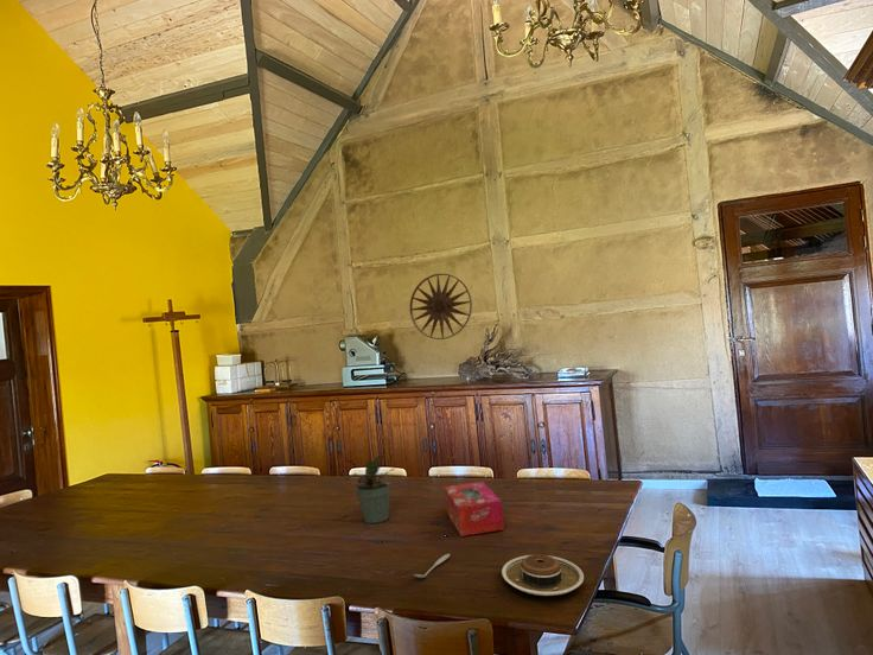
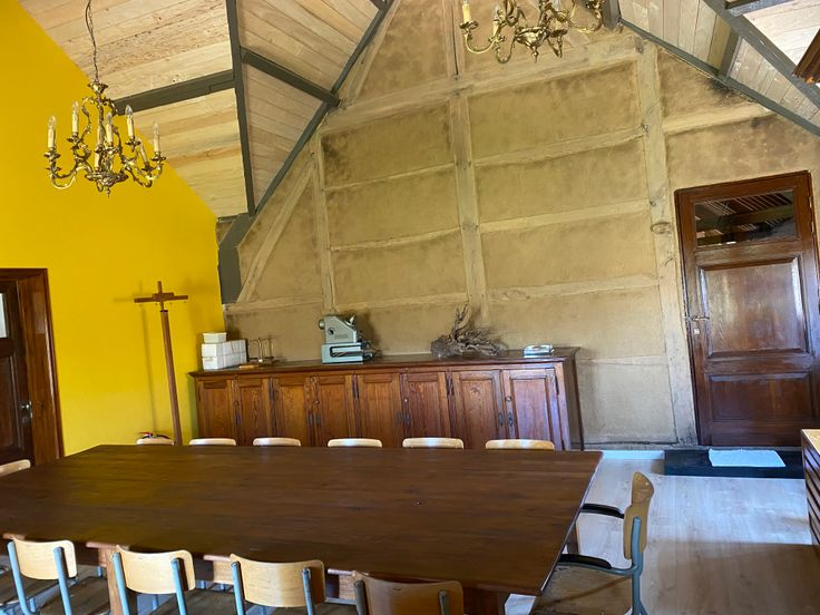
- potted plant (372, 488)
- spoon (433, 566)
- wall art (440, 306)
- plate (541, 571)
- tissue box (472, 507)
